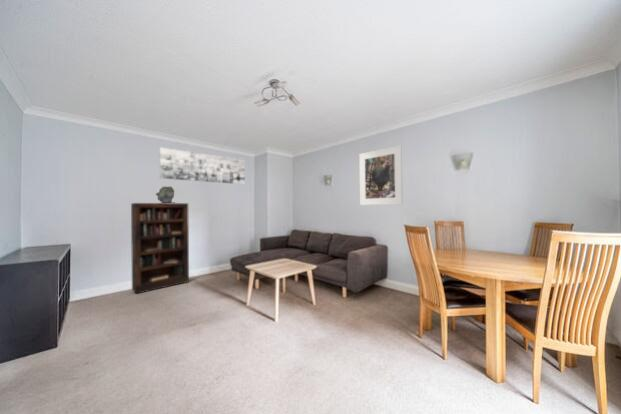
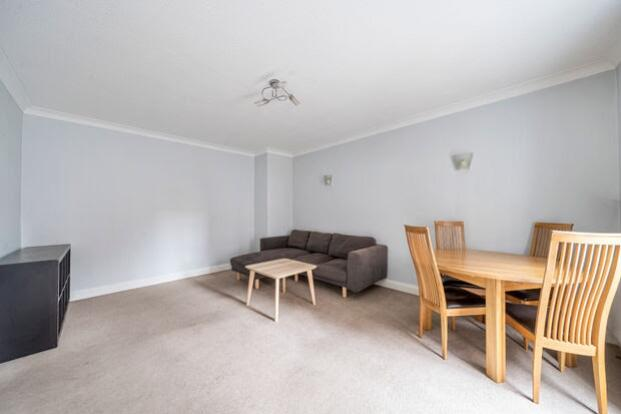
- sculpture bust (164, 194)
- wall art (207, 168)
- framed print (379, 177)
- bookcase (161, 244)
